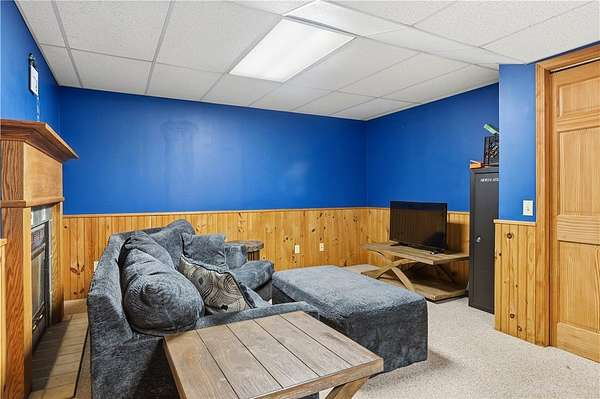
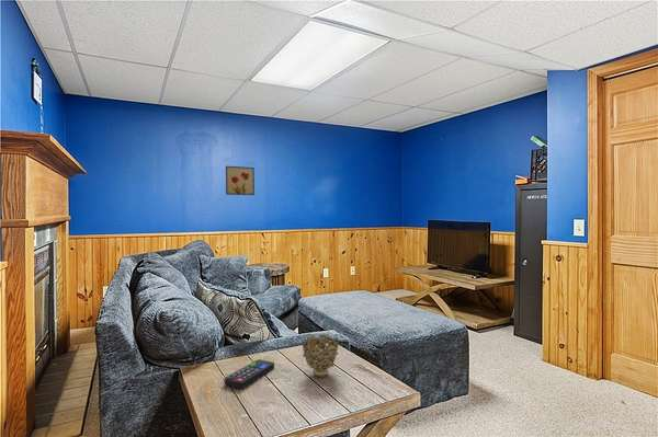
+ wall art (239, 181)
+ decorative bowl (320, 357)
+ remote control (250, 372)
